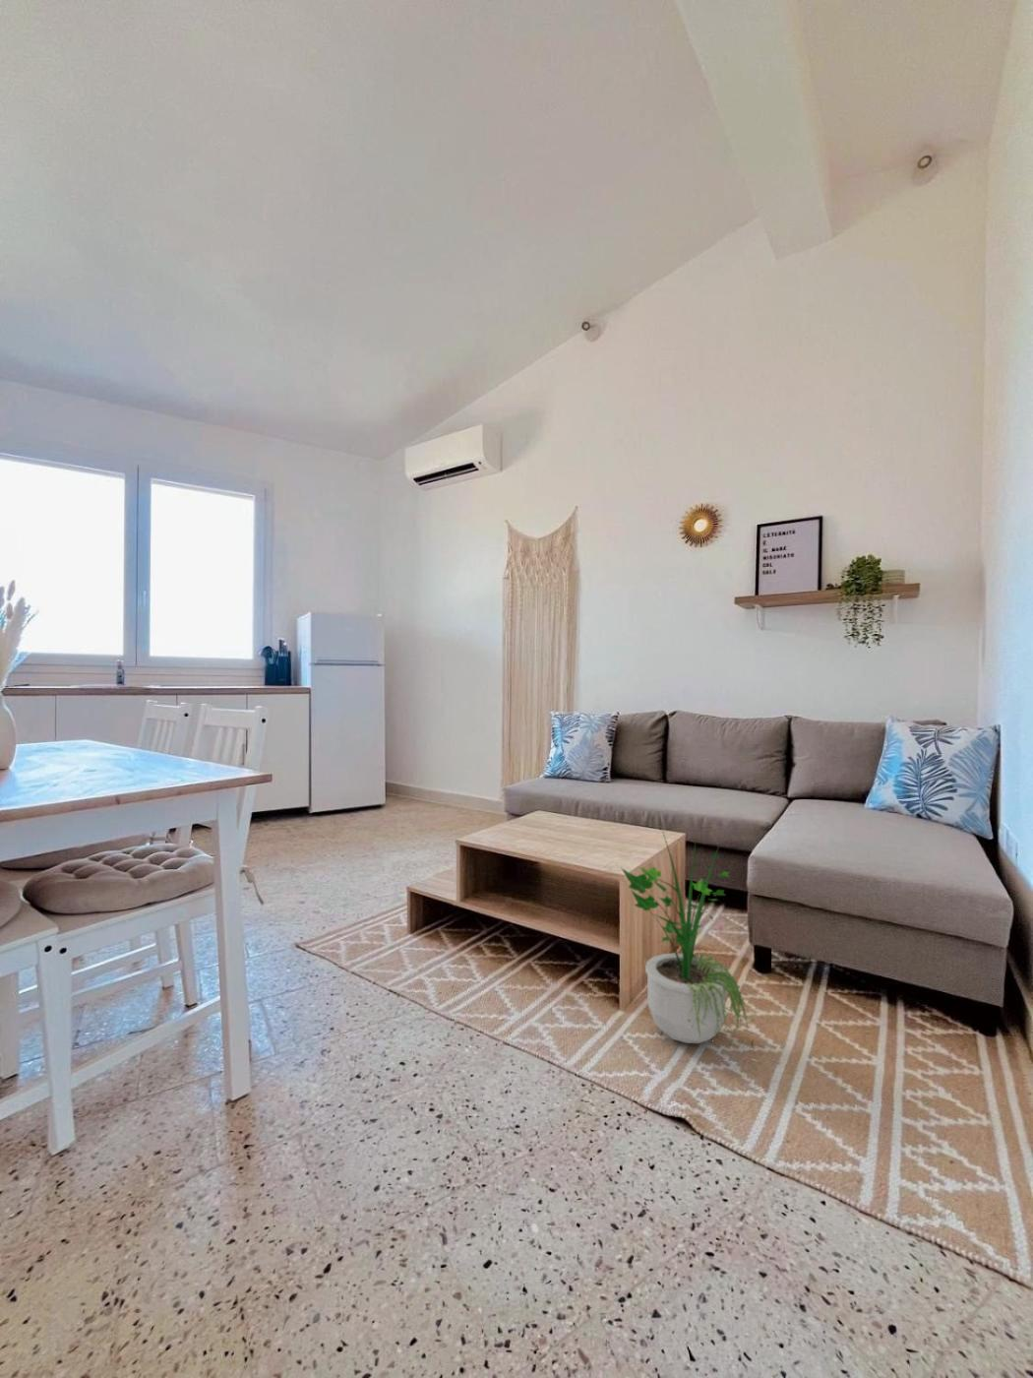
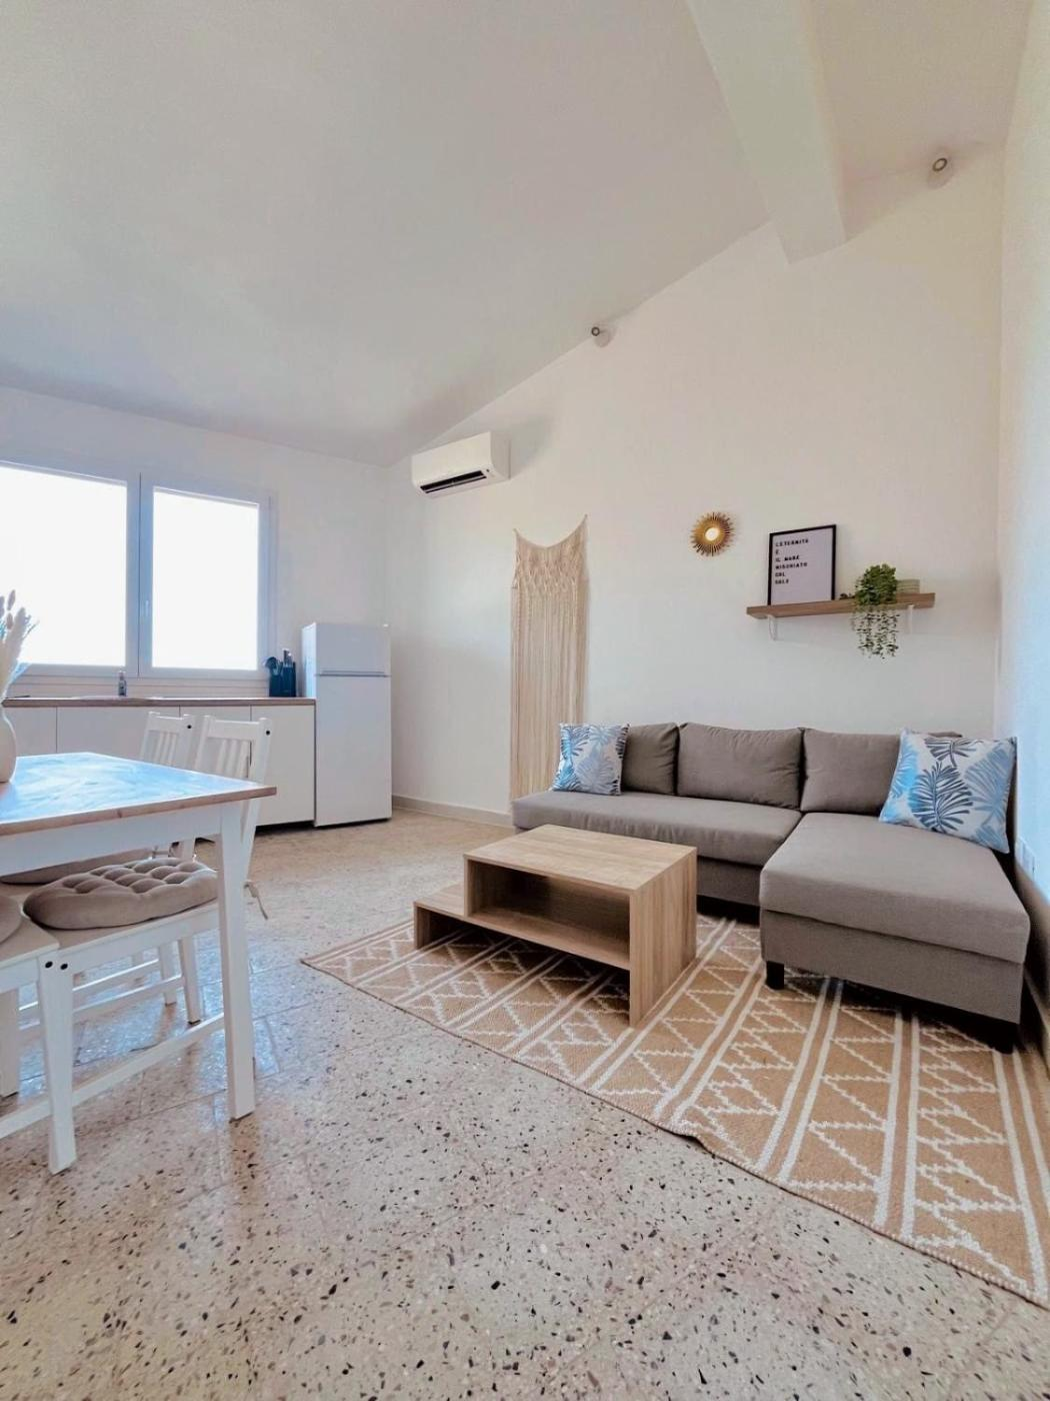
- potted plant (692, 917)
